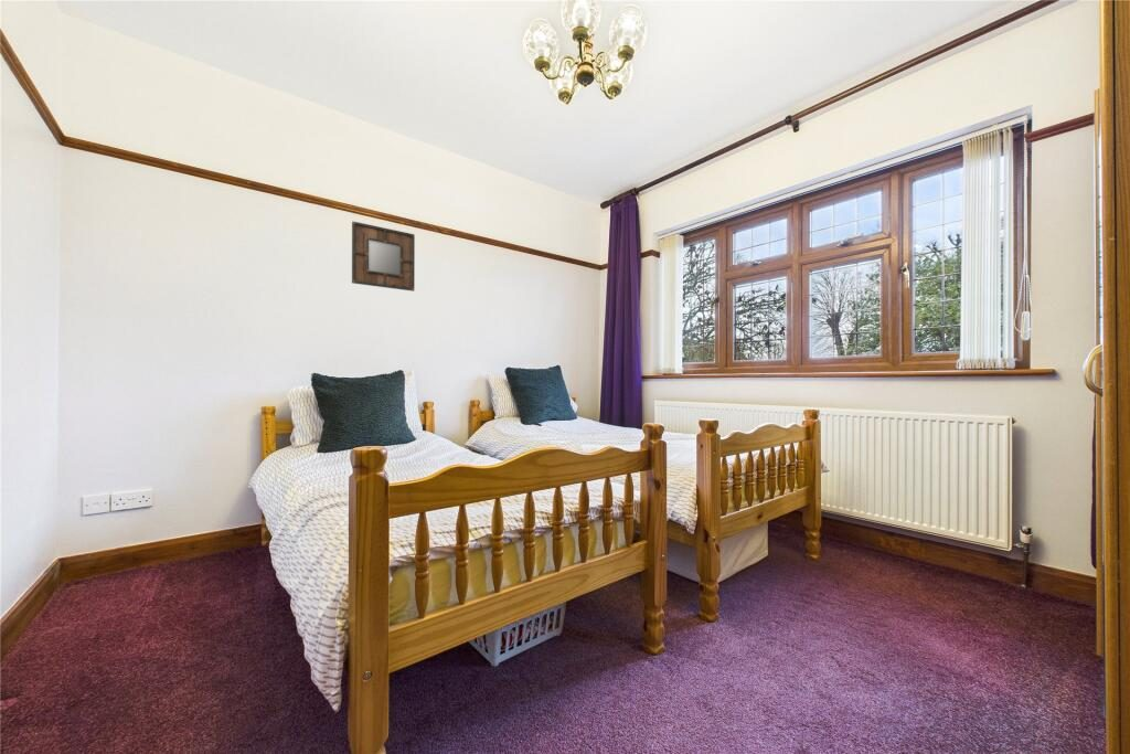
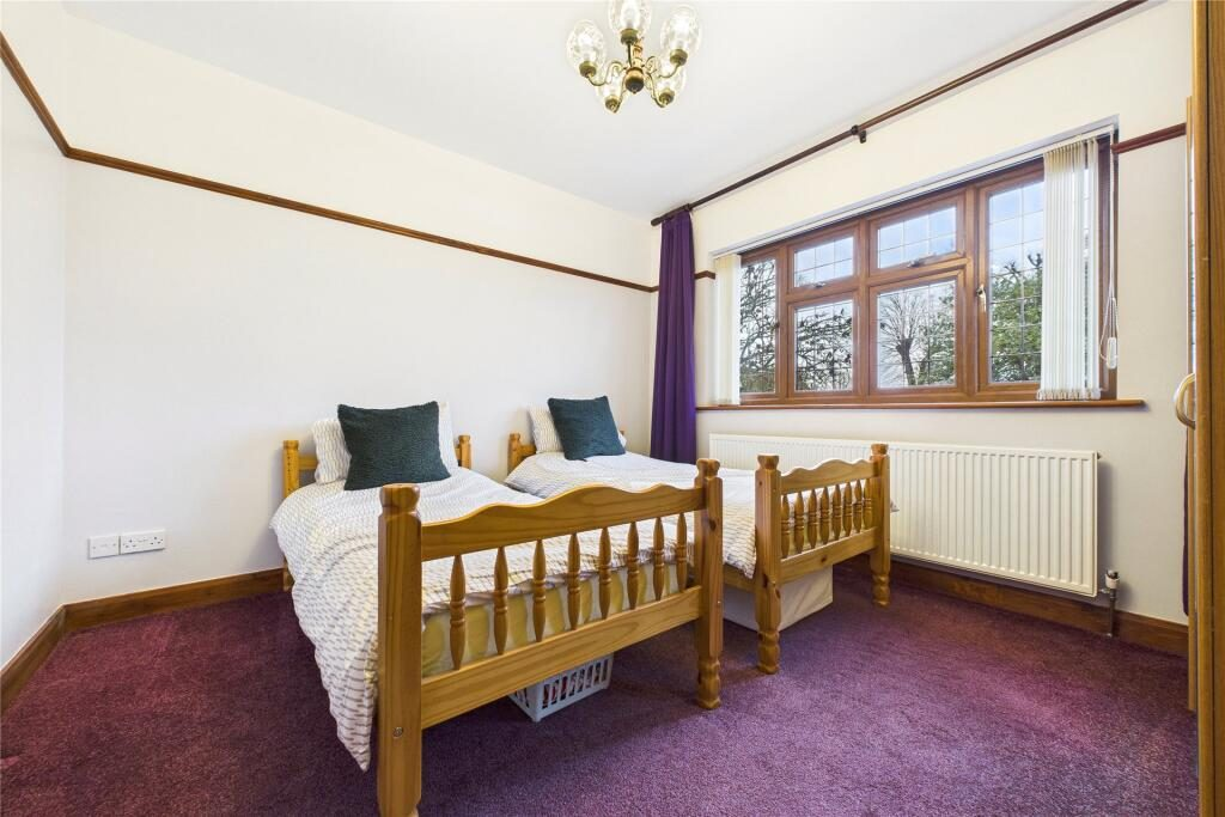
- home mirror (384, 257)
